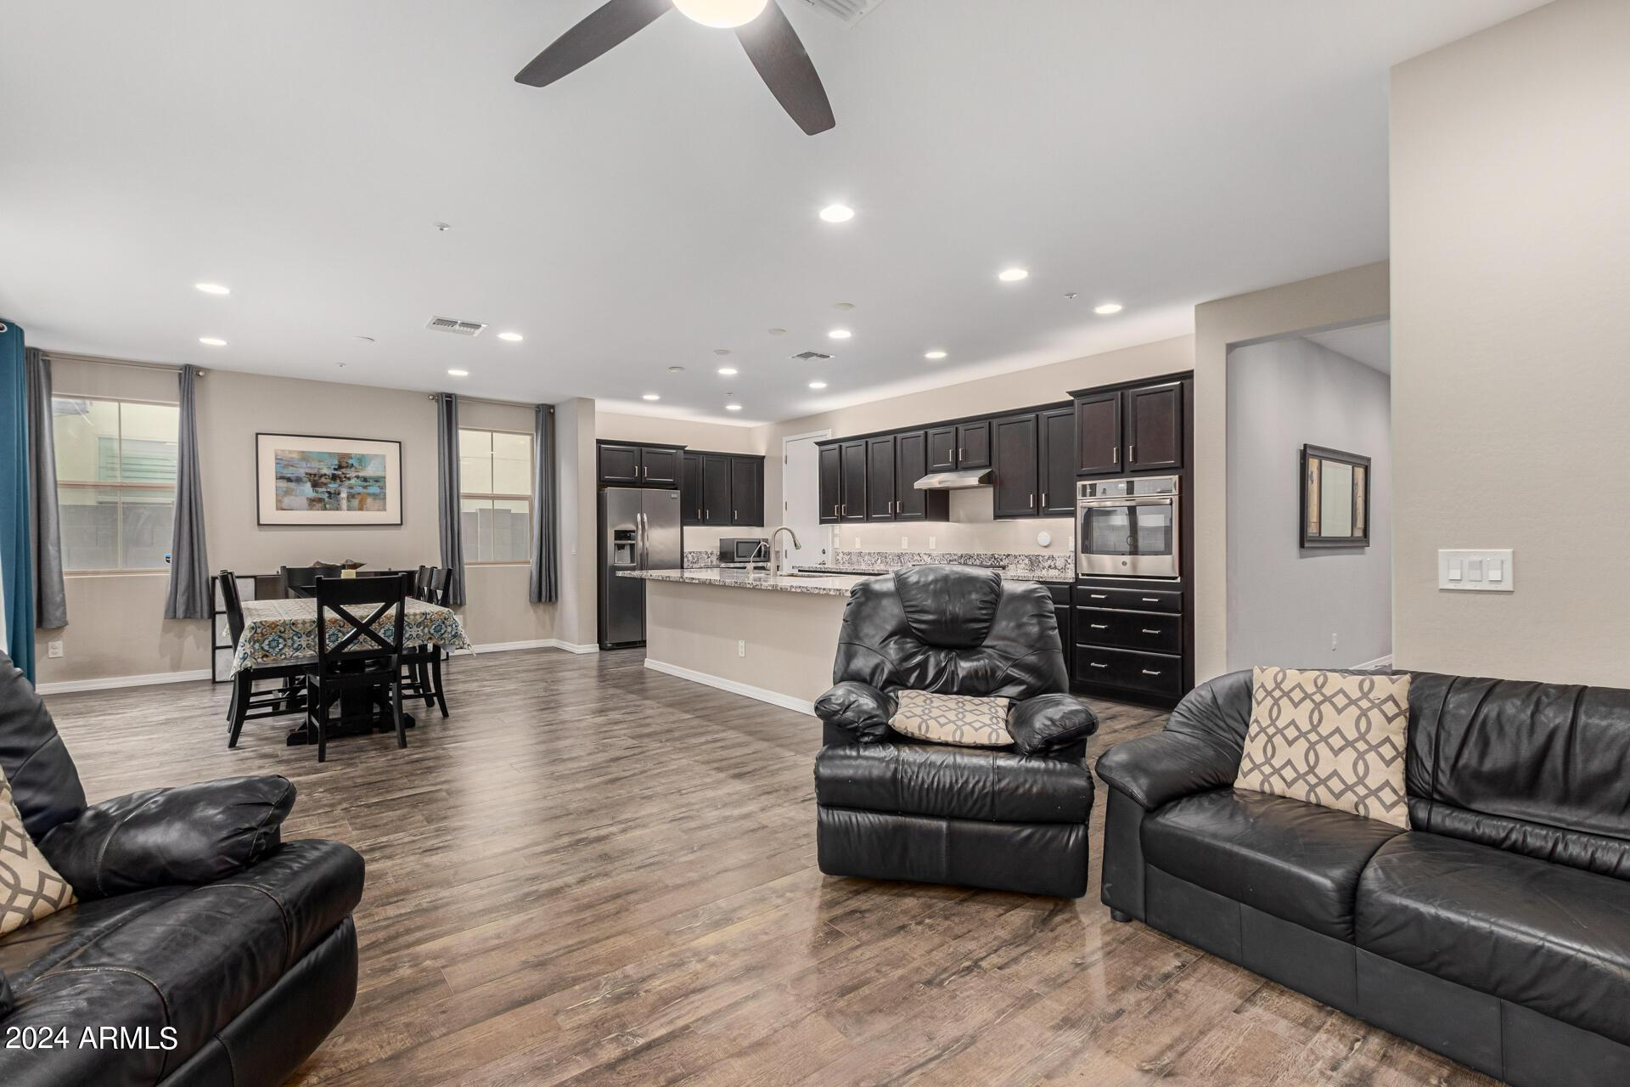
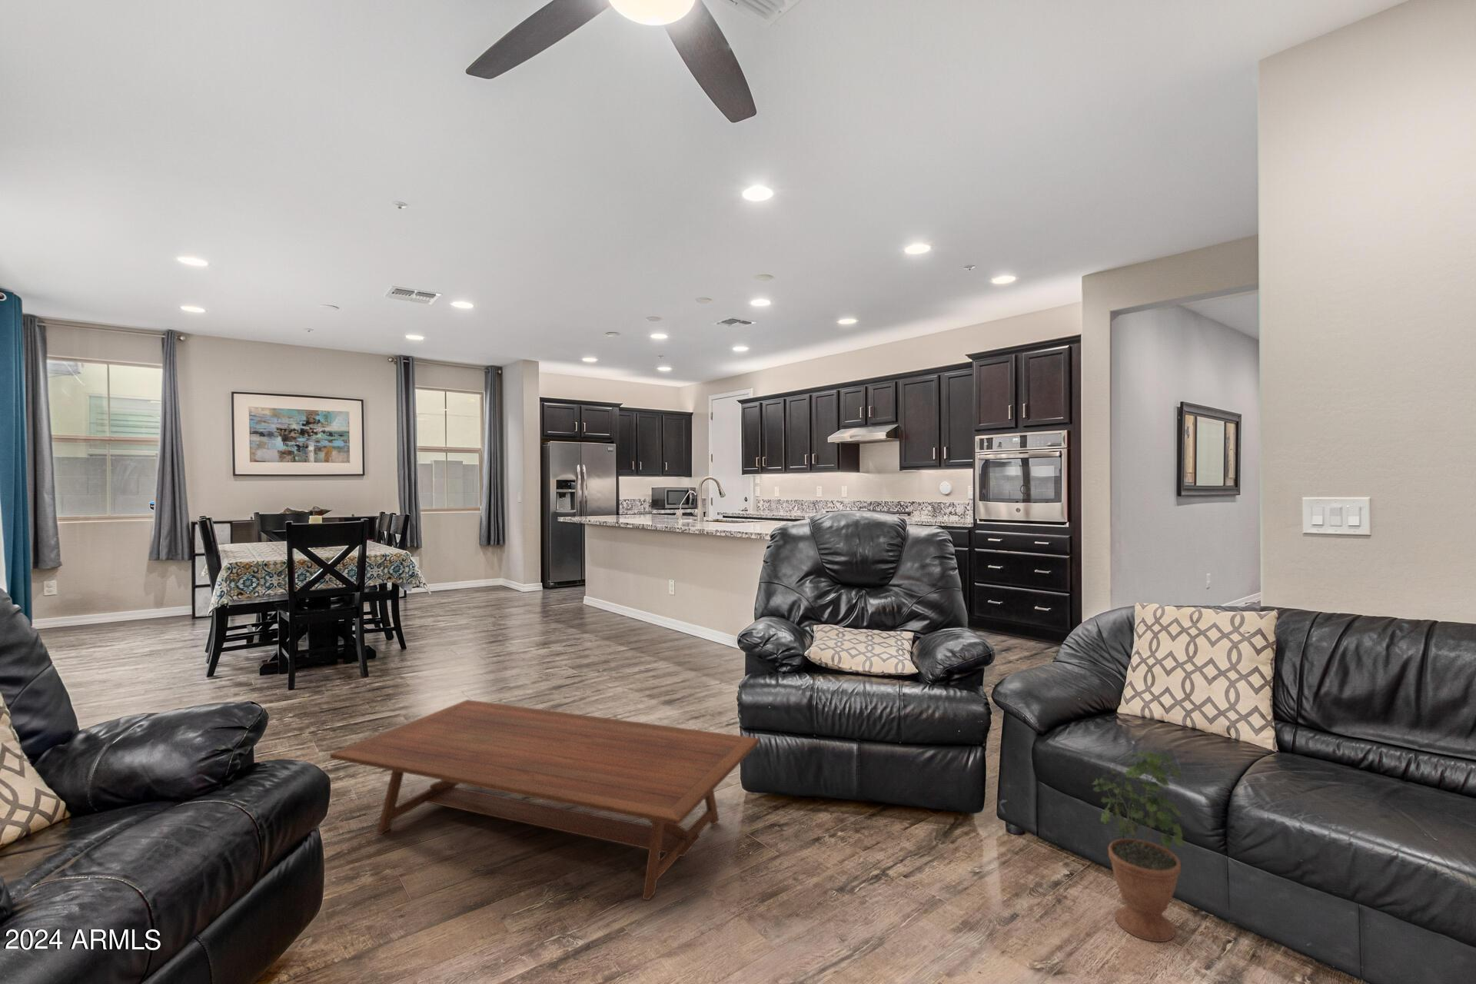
+ potted plant (1138, 831)
+ coffee table (549, 785)
